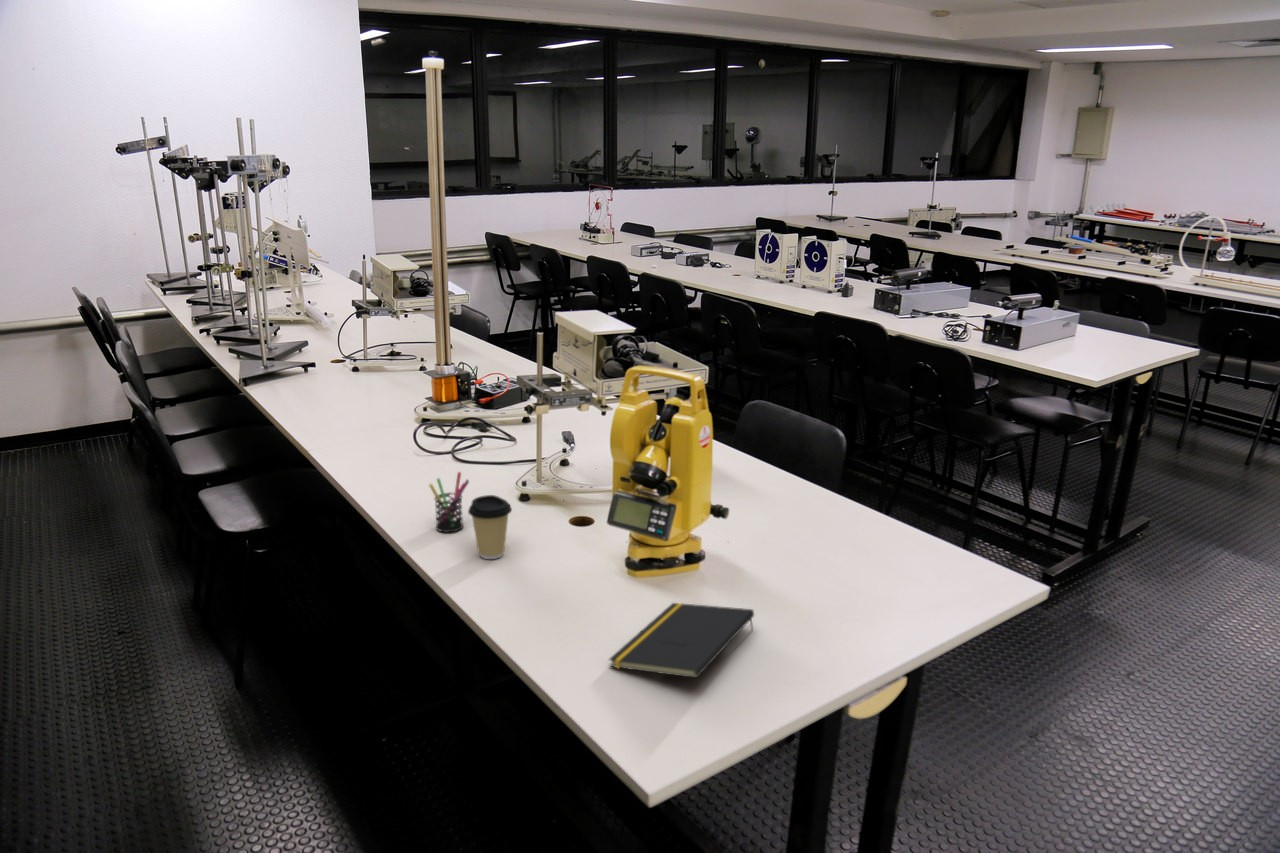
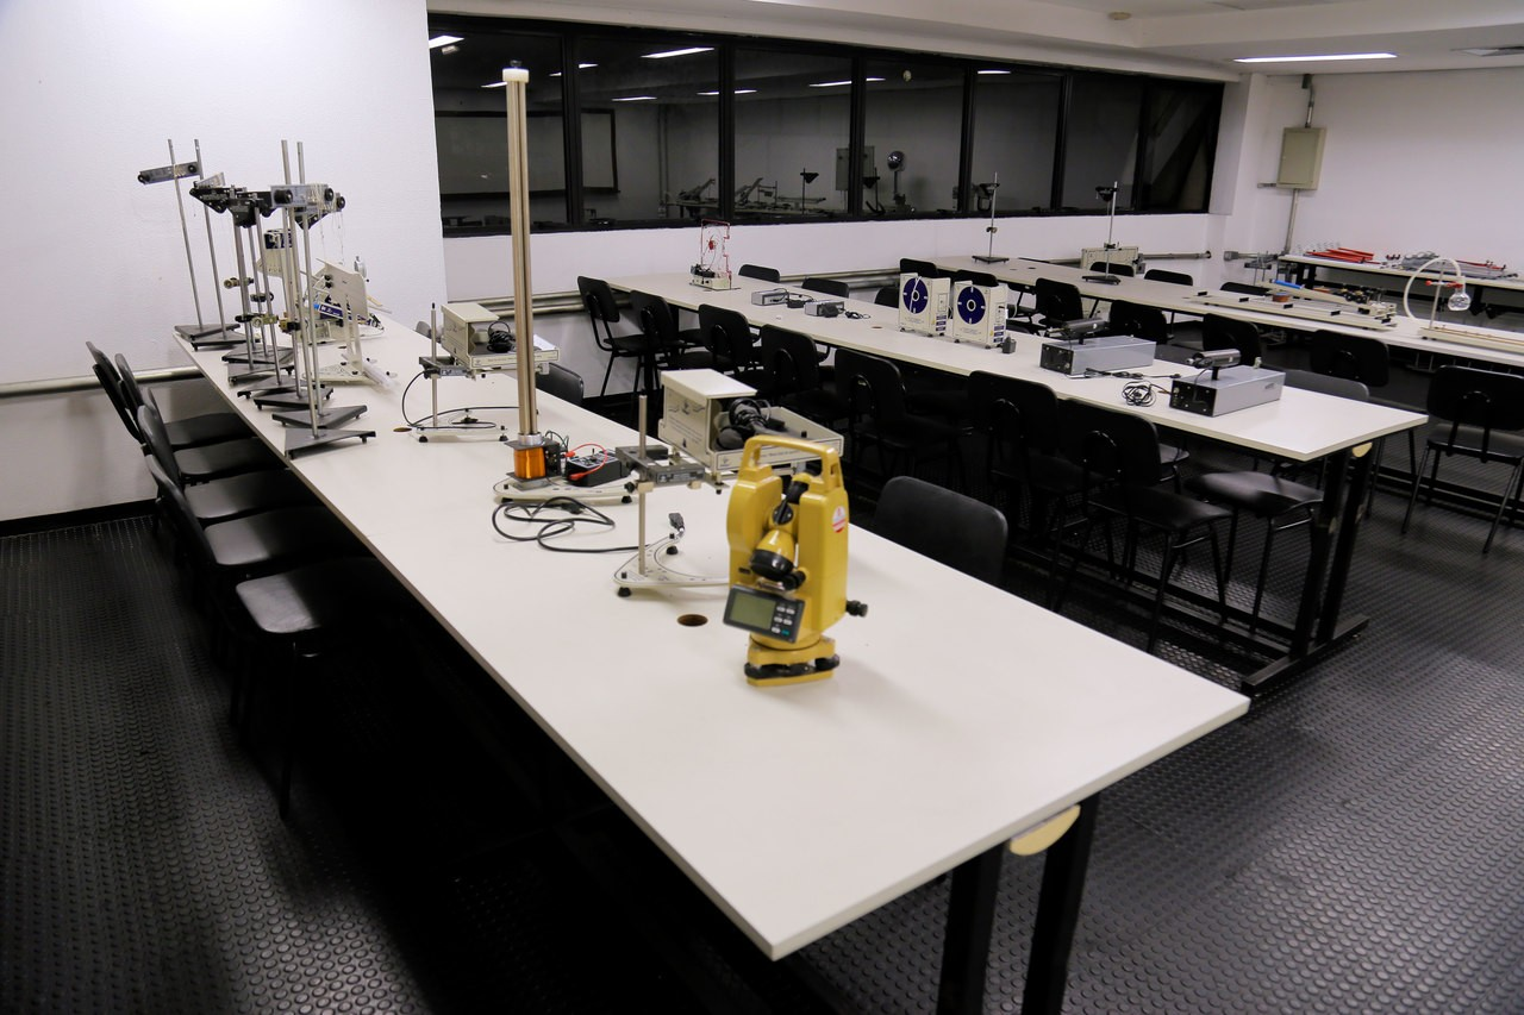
- pen holder (448, 500)
- notepad (684, 637)
- coffee cup (490, 528)
